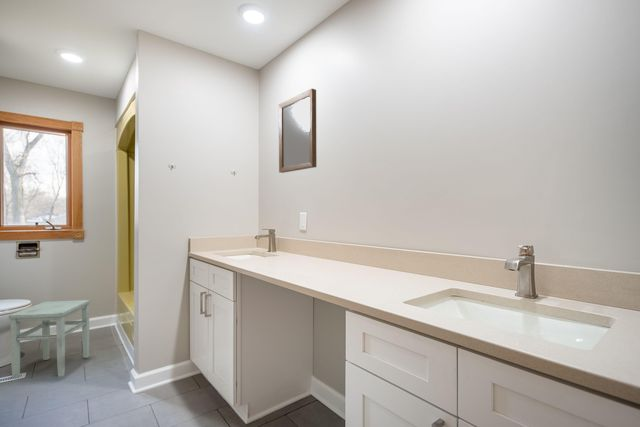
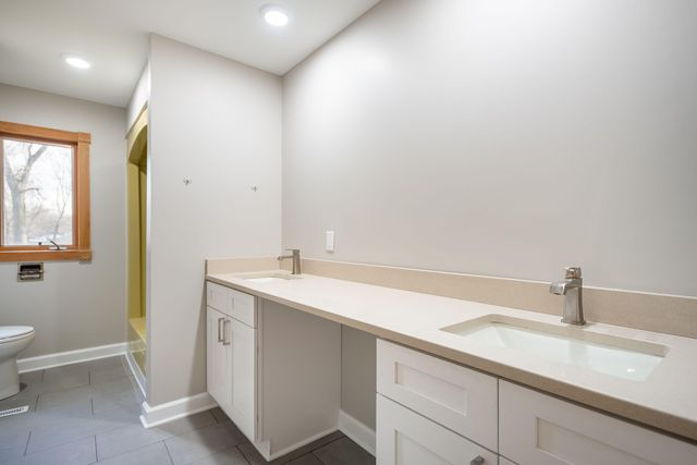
- home mirror (296, 133)
- stool (53, 337)
